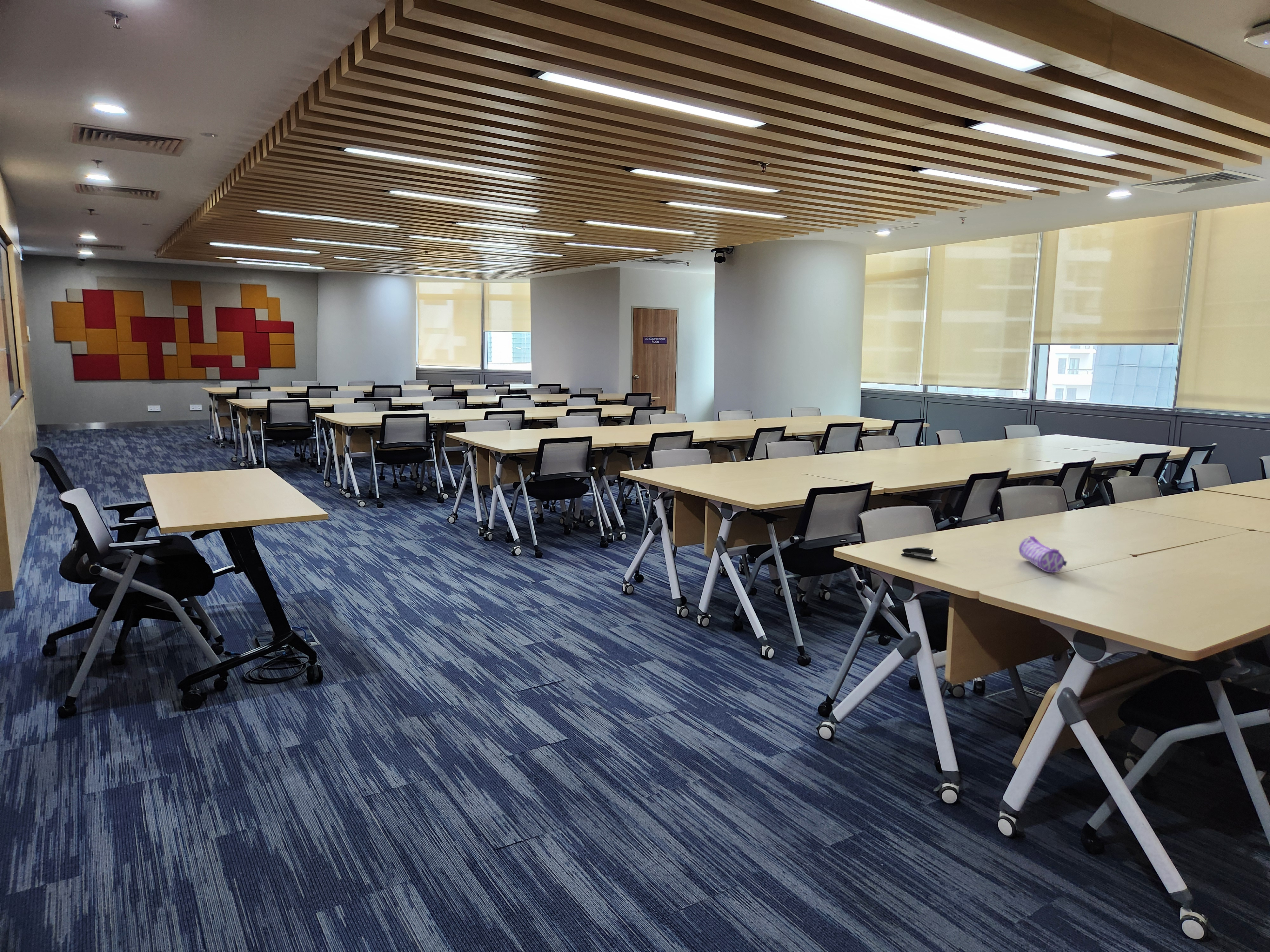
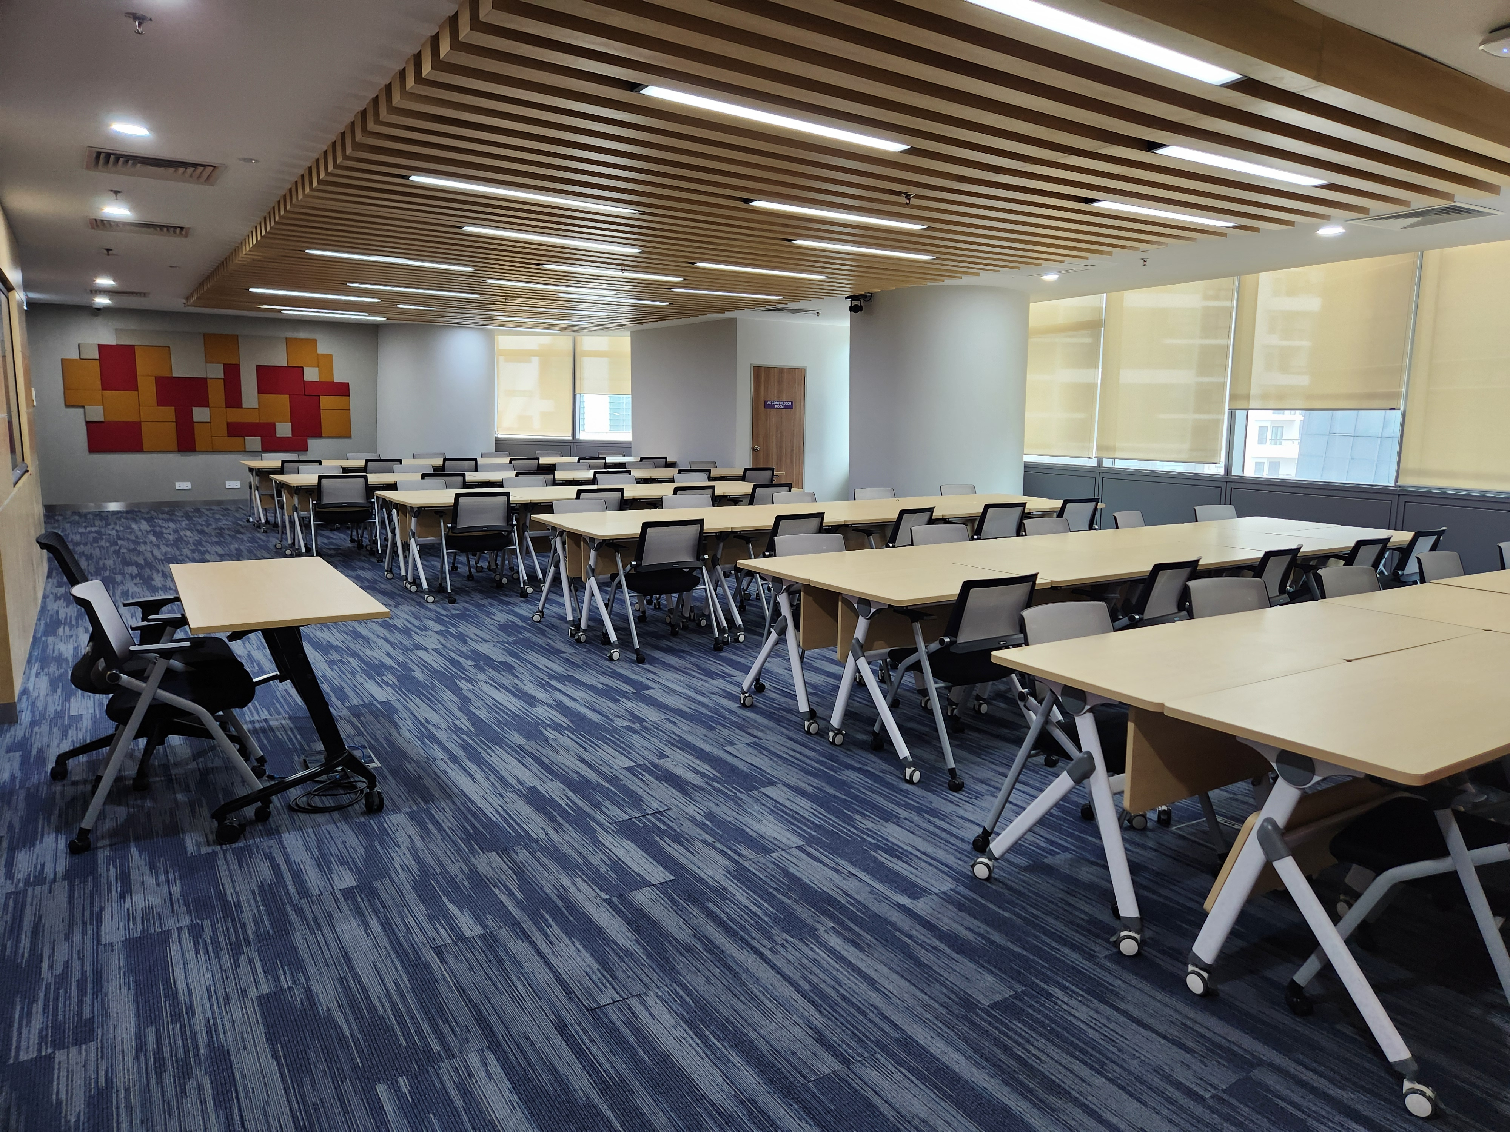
- stapler (919, 552)
- pencil case (1040, 554)
